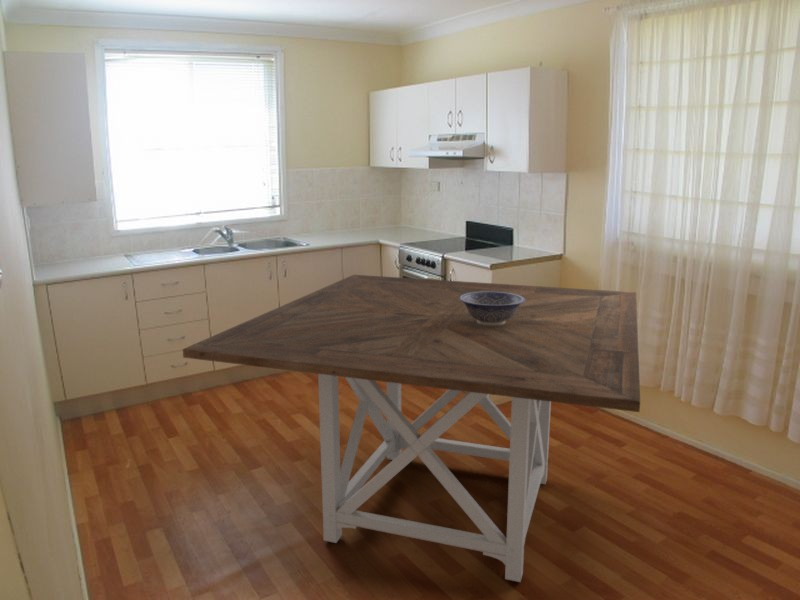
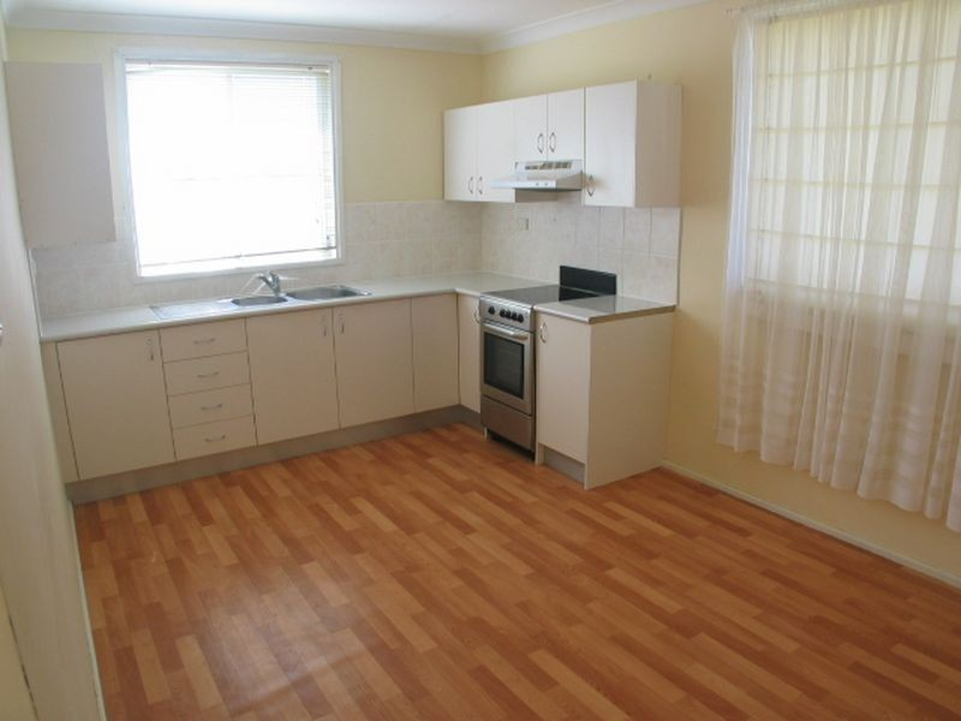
- dining table (445, 415)
- decorative bowl (491, 309)
